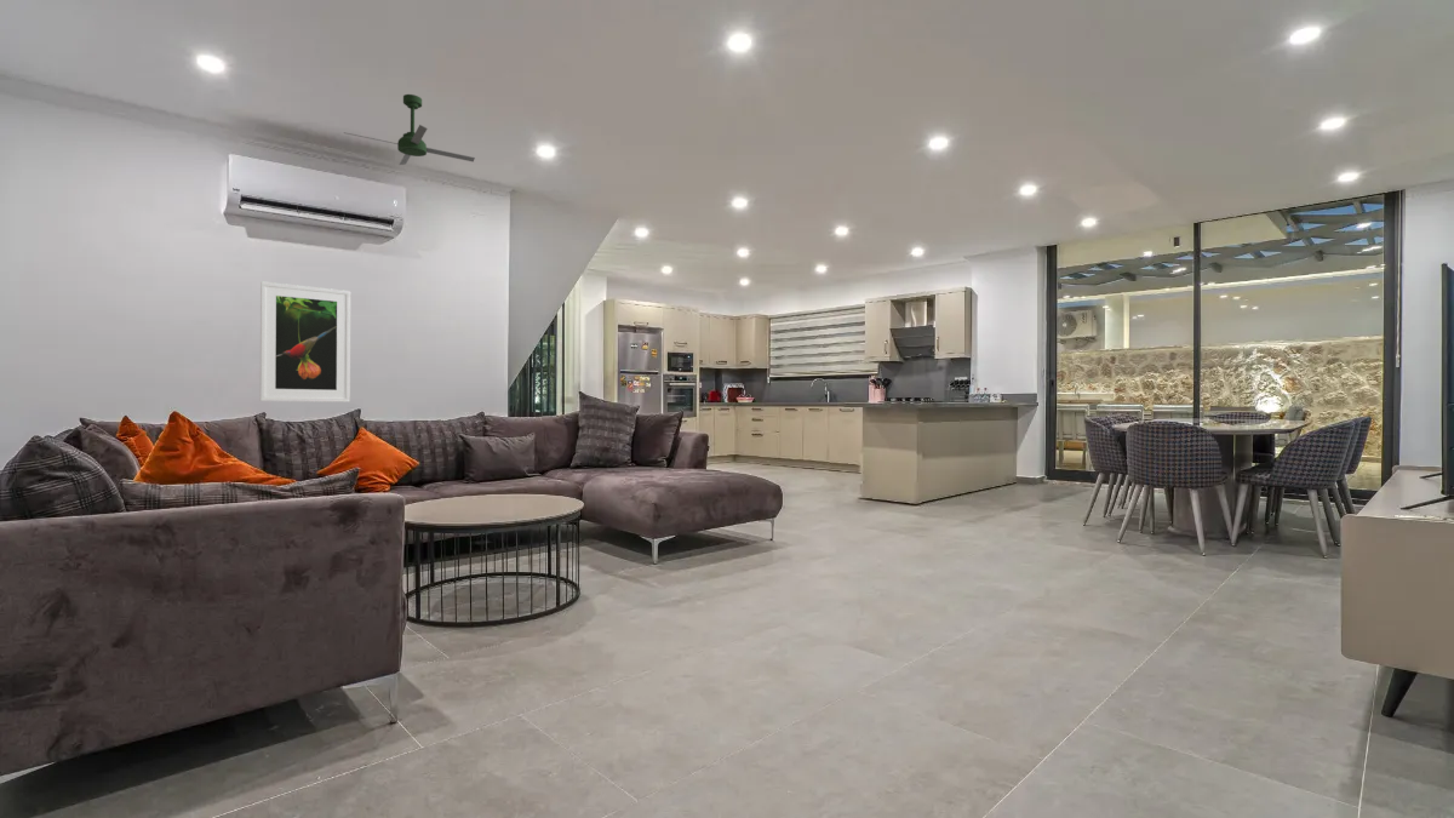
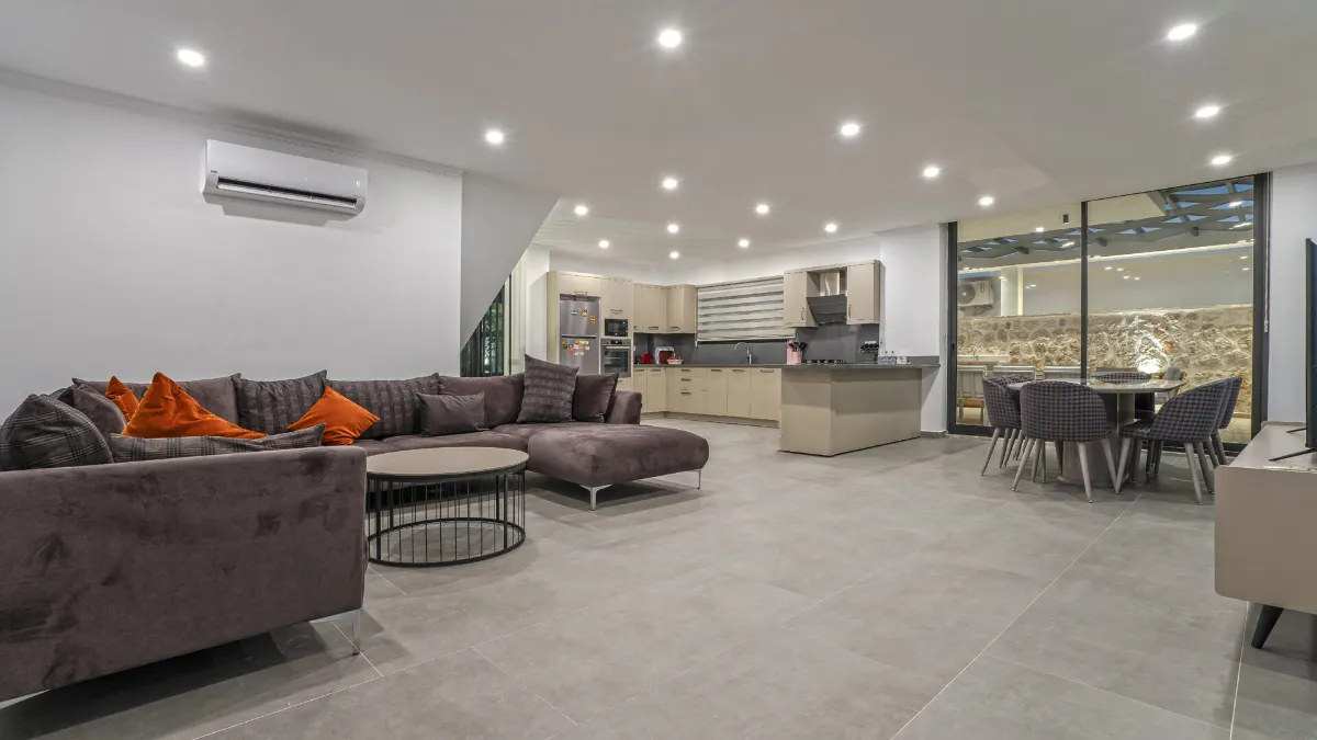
- ceiling fan (412, 125)
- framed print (307, 343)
